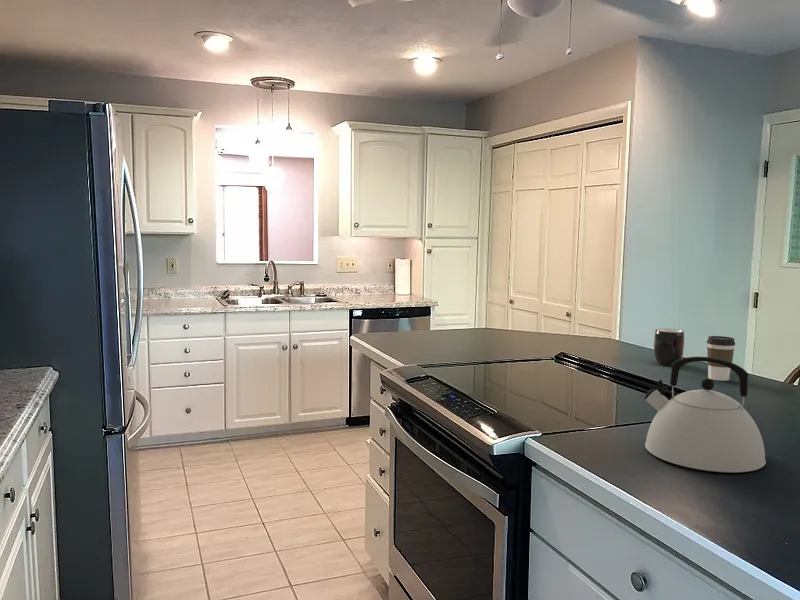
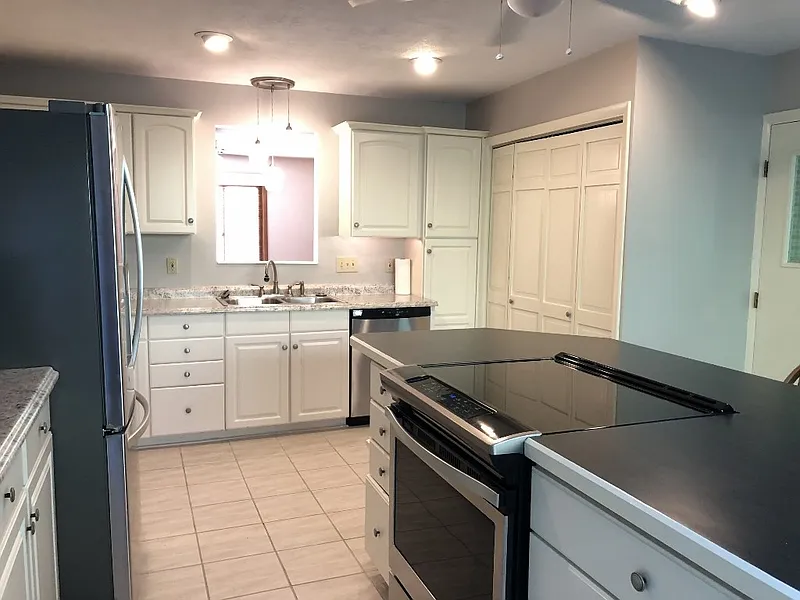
- mug (668, 346)
- kettle (703, 405)
- coffee cup (719, 358)
